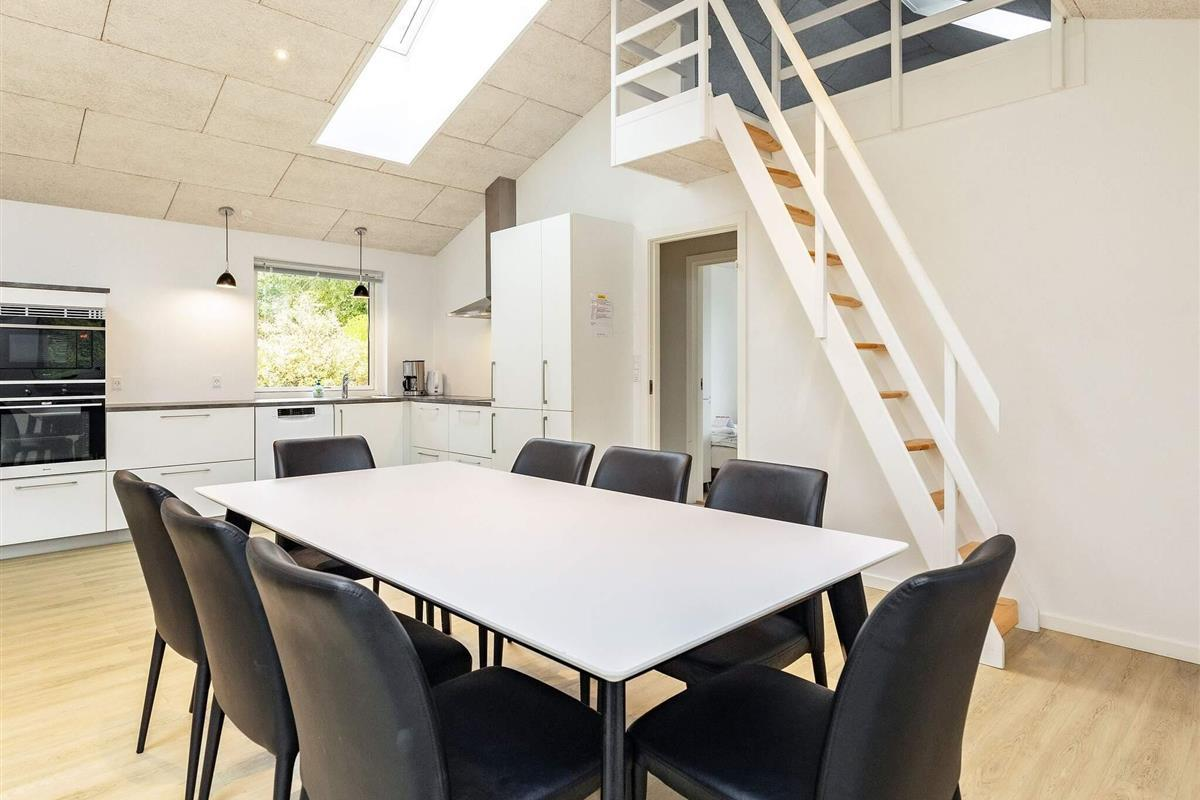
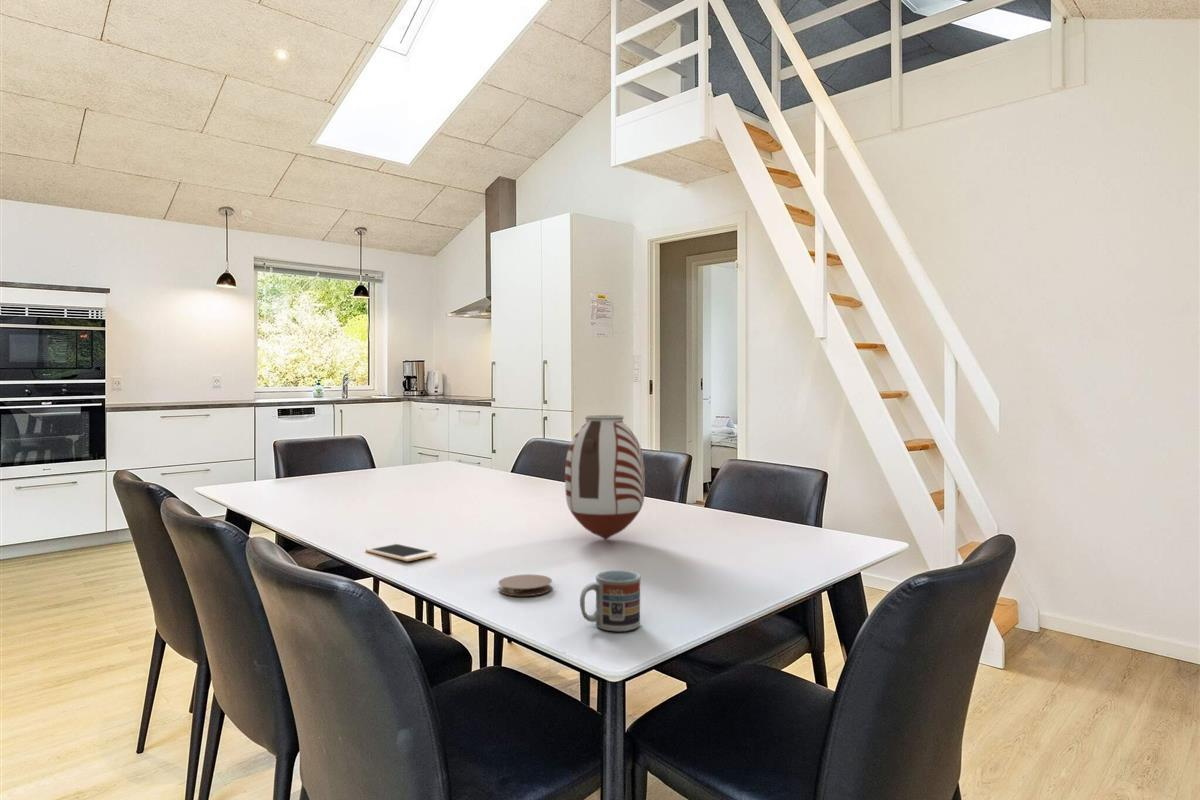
+ cell phone (400, 551)
+ cup (610, 600)
+ vase (605, 477)
+ coaster (525, 584)
